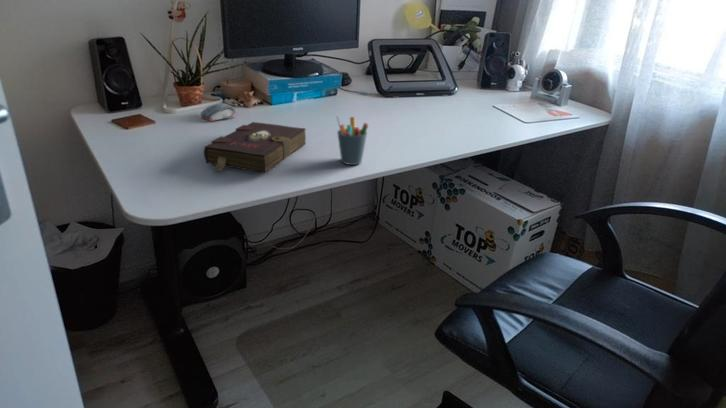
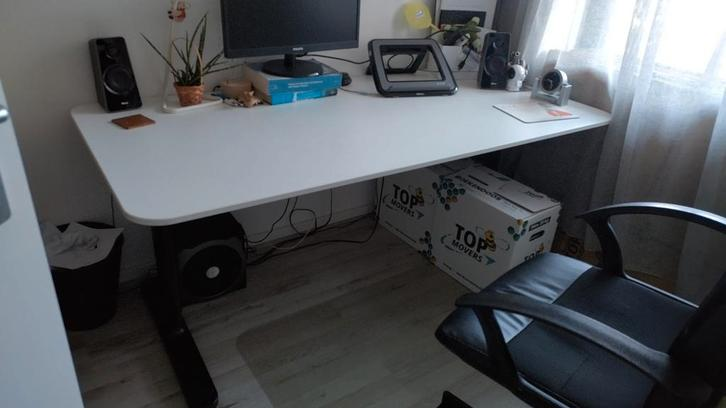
- pen holder (352, 139)
- computer mouse (218, 110)
- book (253, 146)
